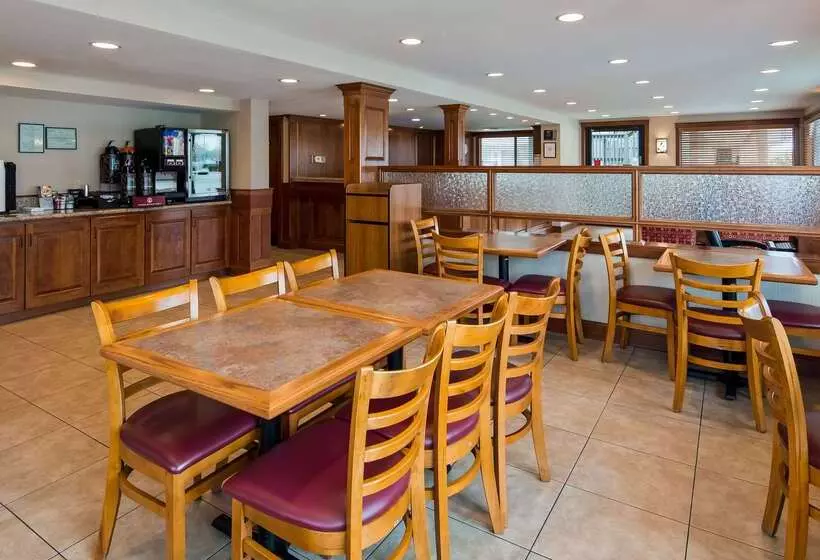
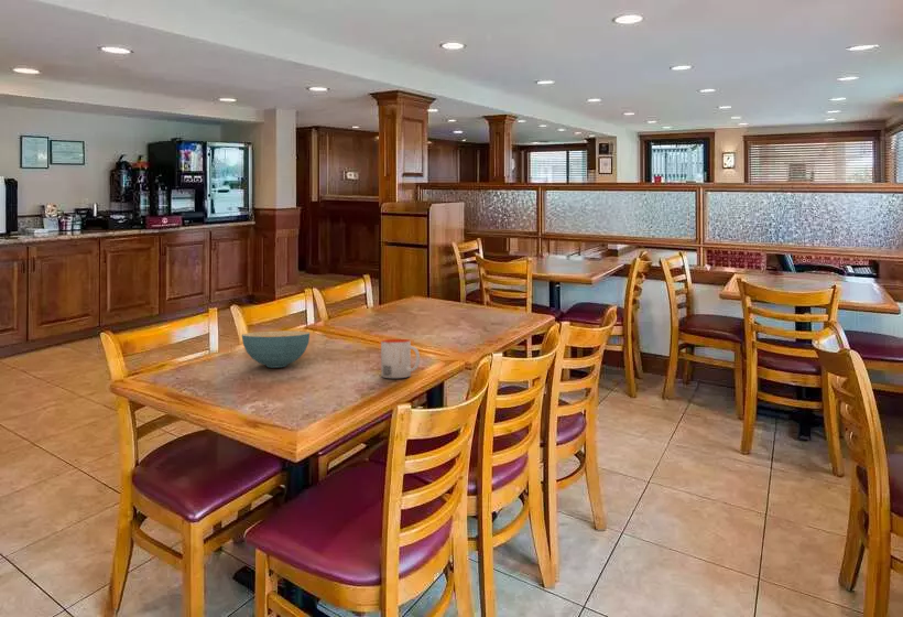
+ cereal bowl (276, 349)
+ mug (401, 358)
